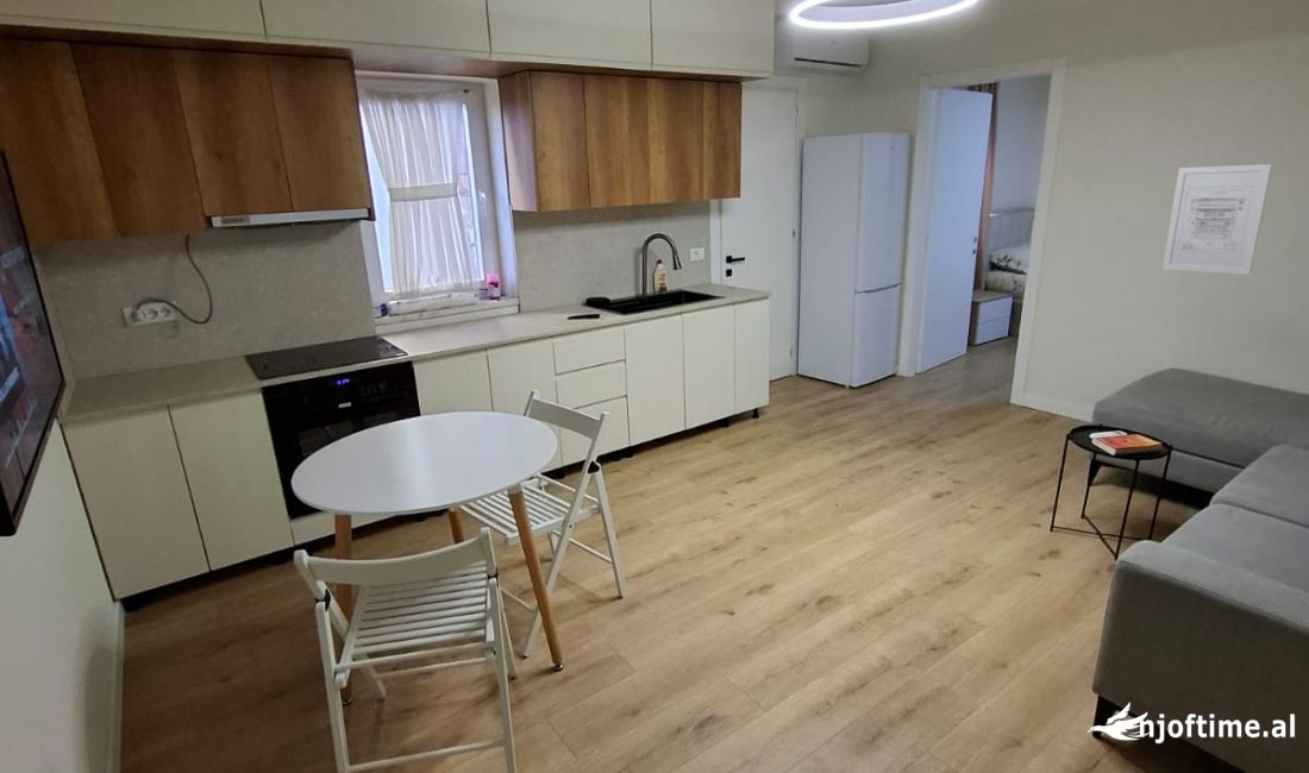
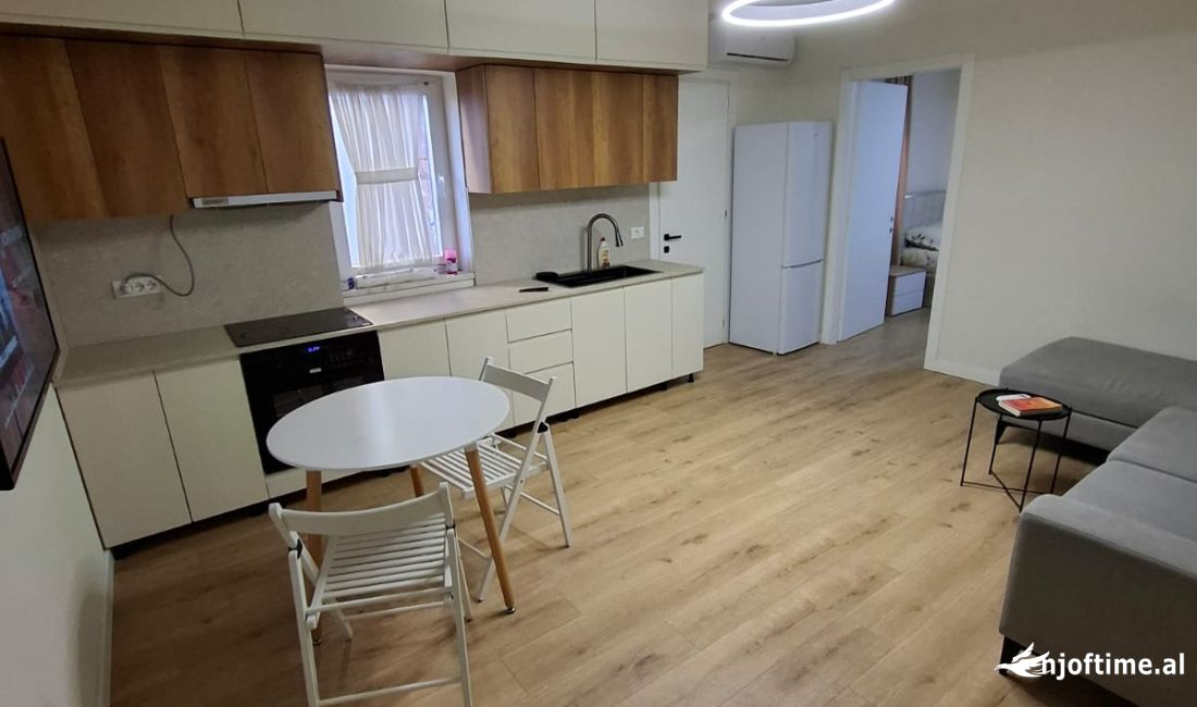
- wall art (1214, 219)
